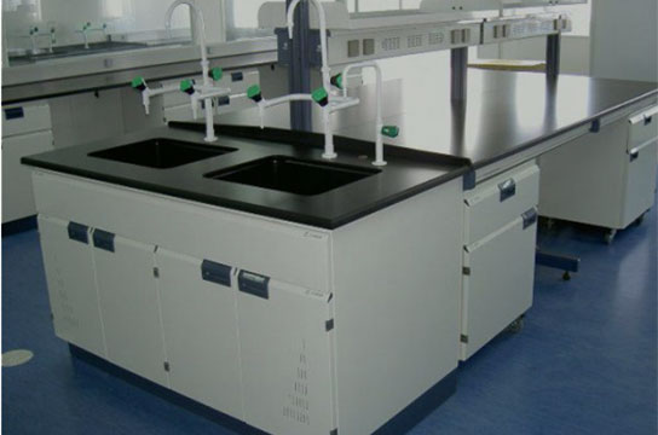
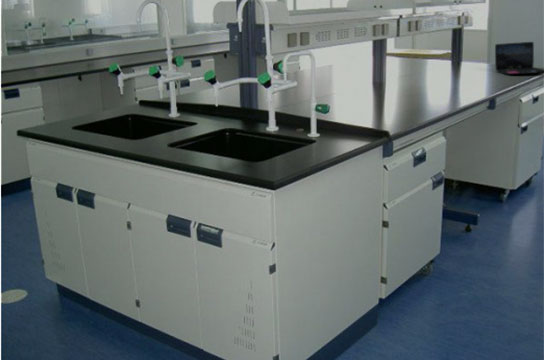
+ laptop (521, 58)
